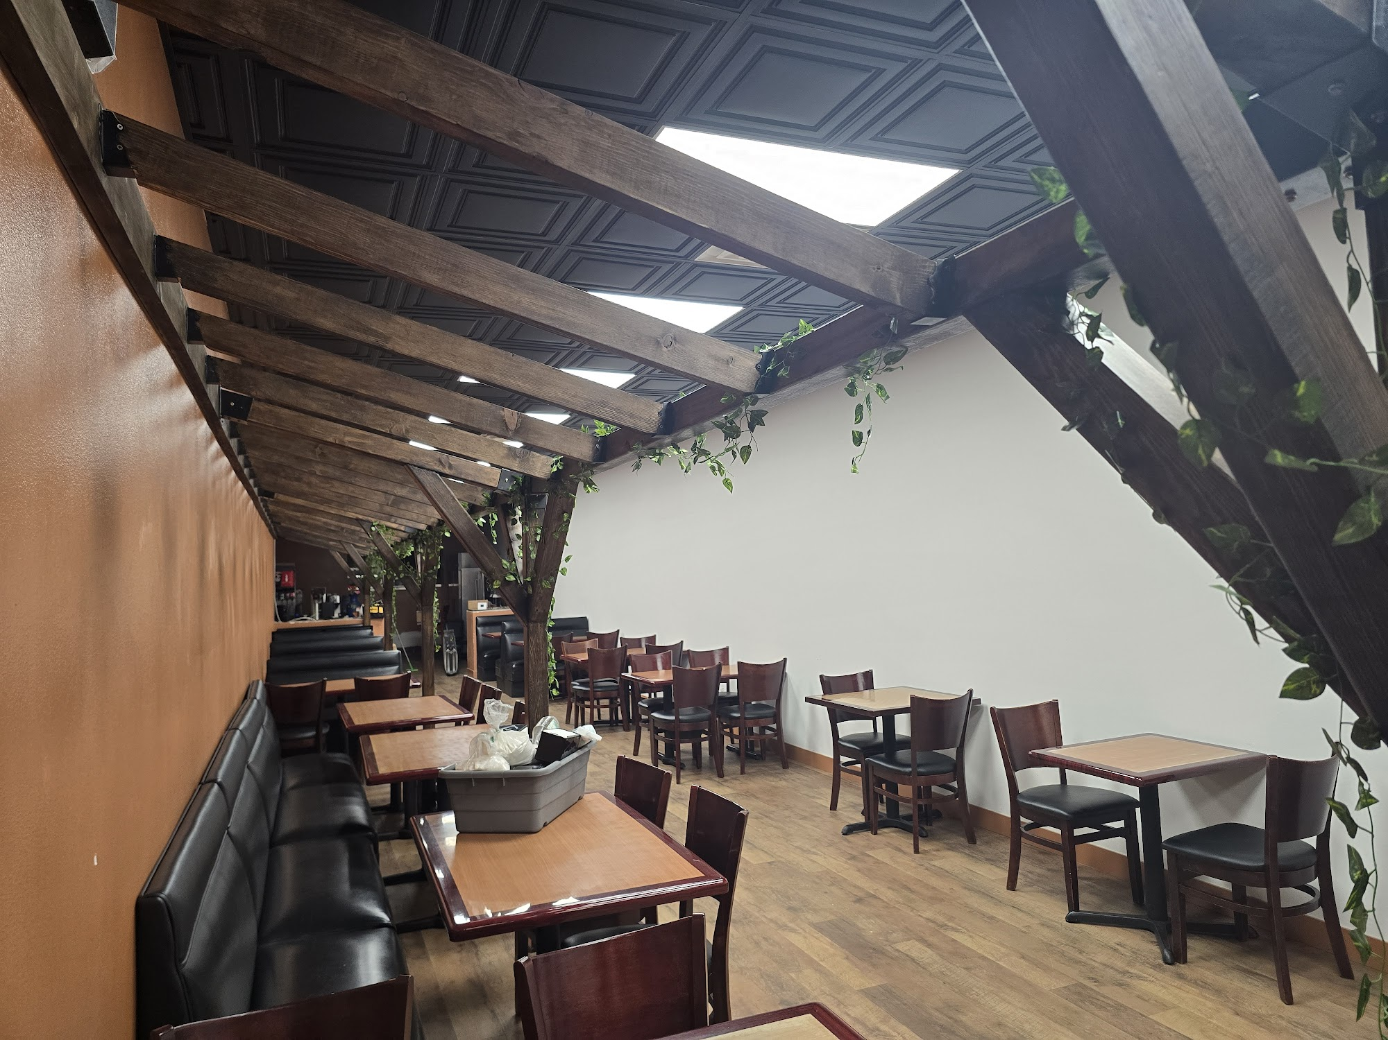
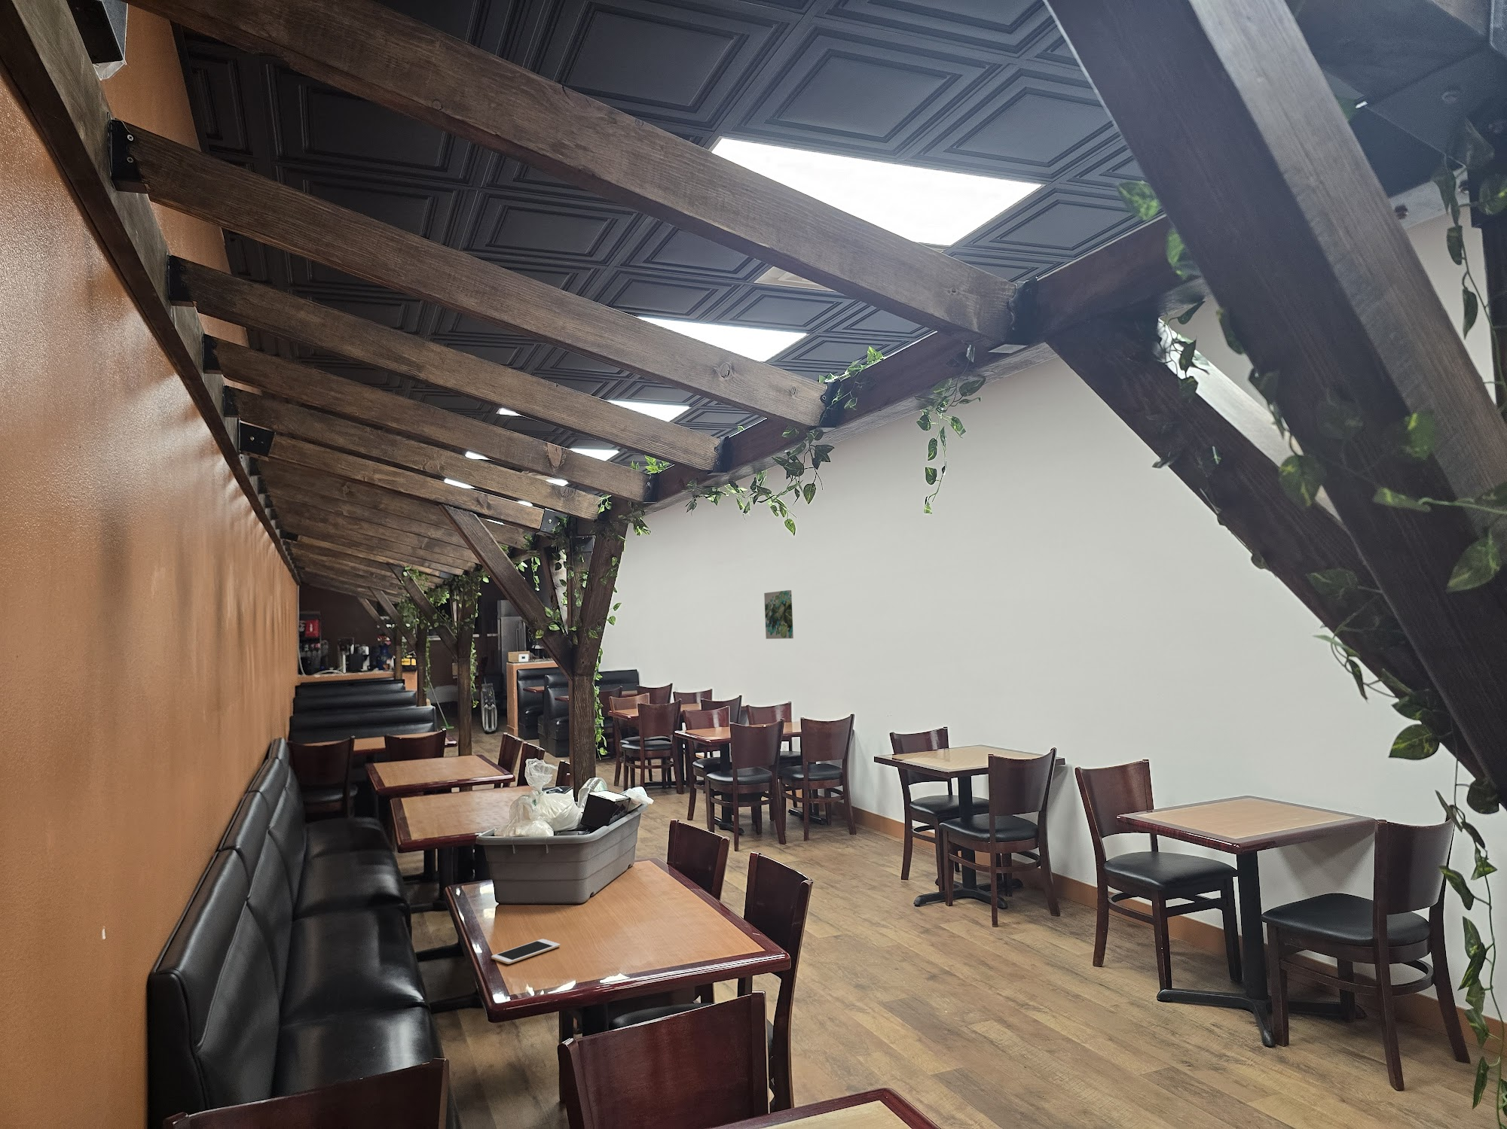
+ wall art (778, 615)
+ cell phone (526, 951)
